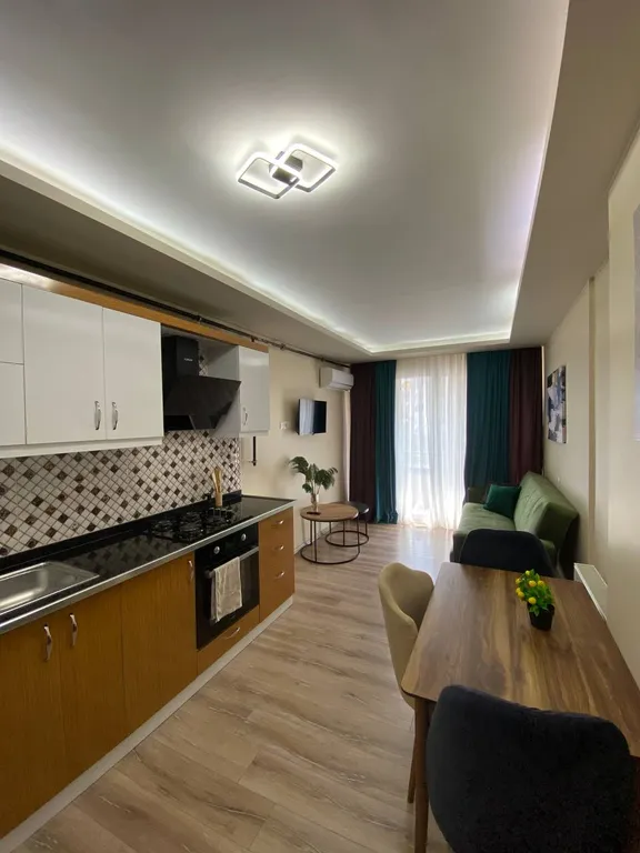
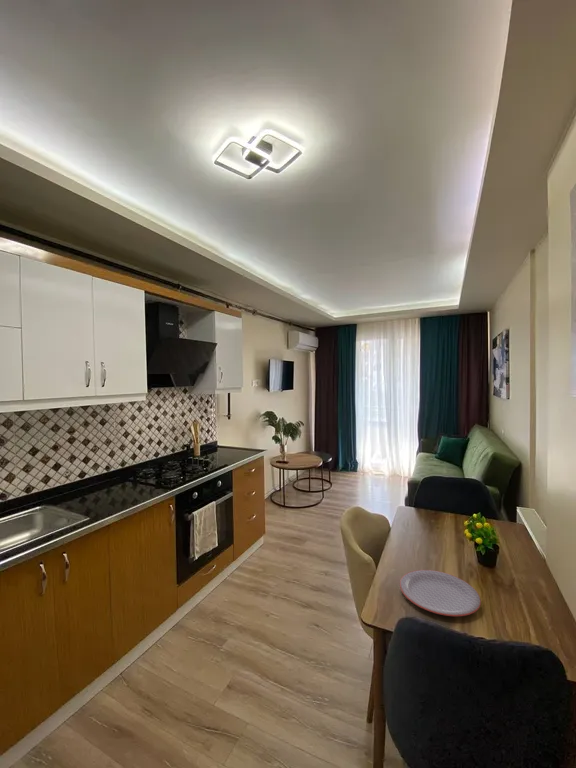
+ plate (438, 592)
